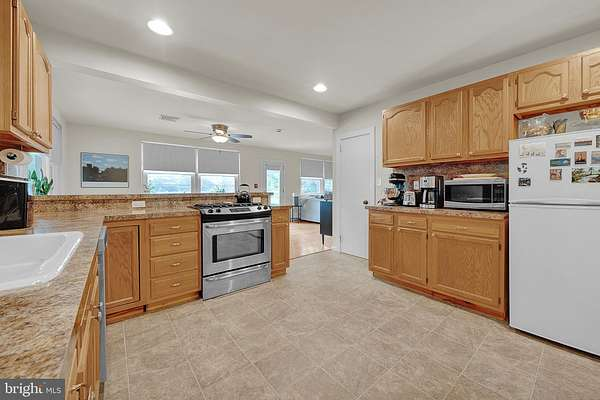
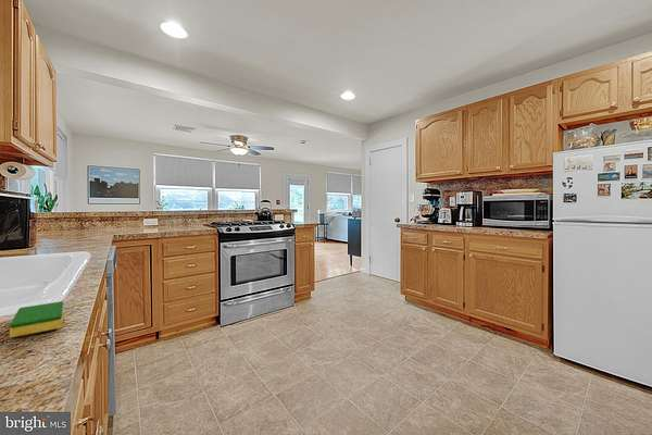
+ dish sponge (39, 316)
